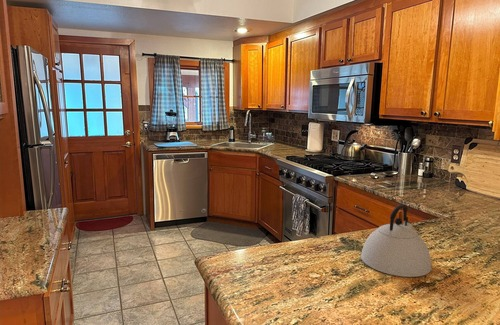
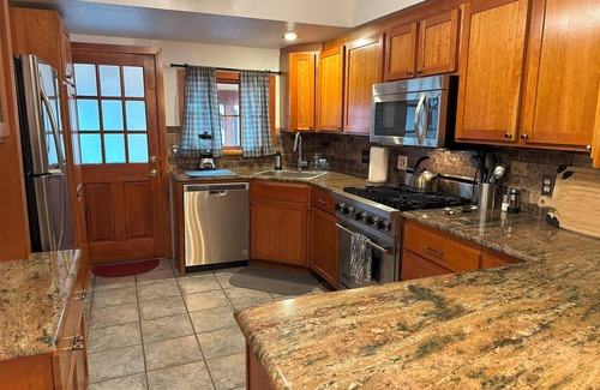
- kettle (397, 233)
